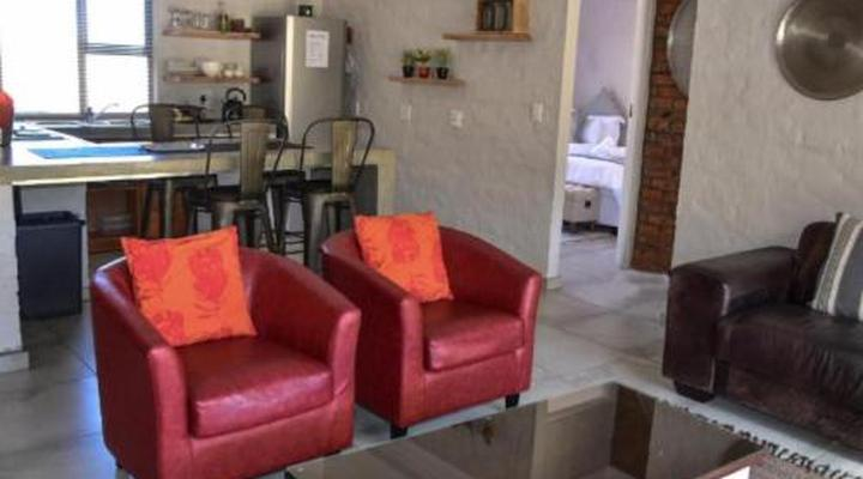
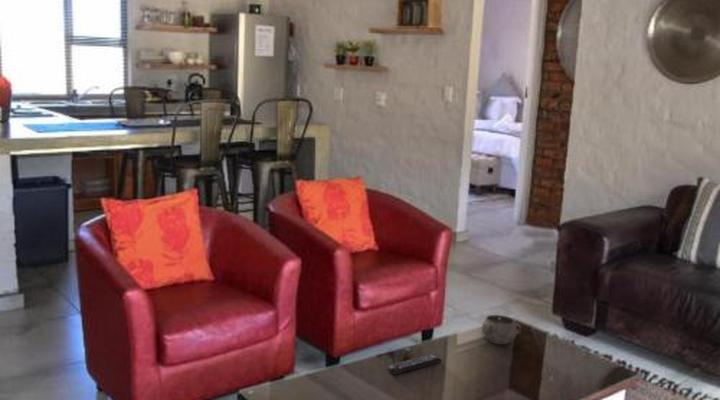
+ remote control (415, 364)
+ decorative bowl (500, 330)
